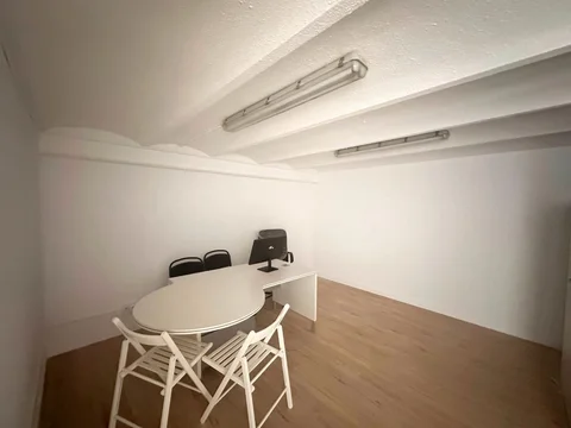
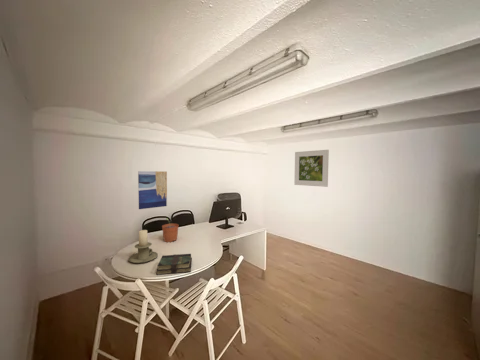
+ candle holder (143, 244)
+ book (175, 263)
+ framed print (310, 168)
+ wall art (153, 189)
+ plant pot (170, 229)
